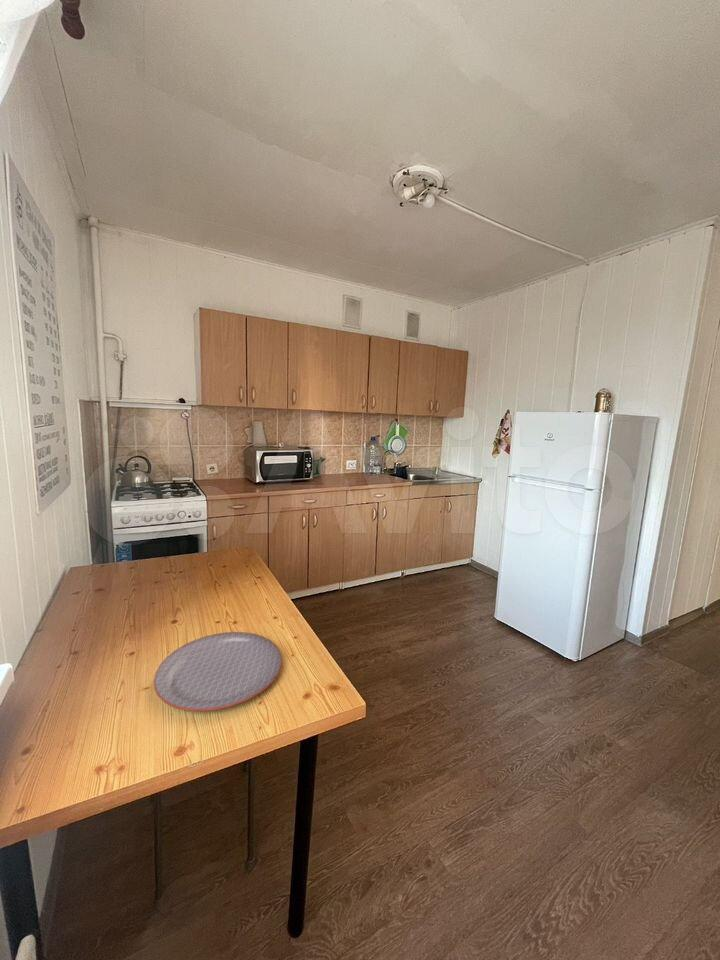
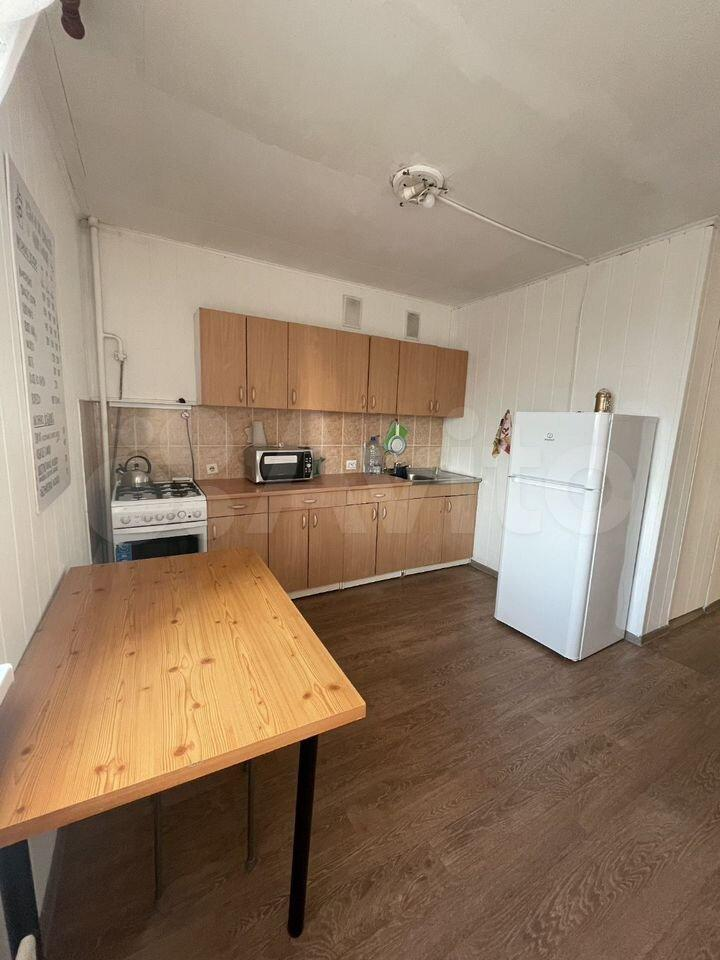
- plate (221, 669)
